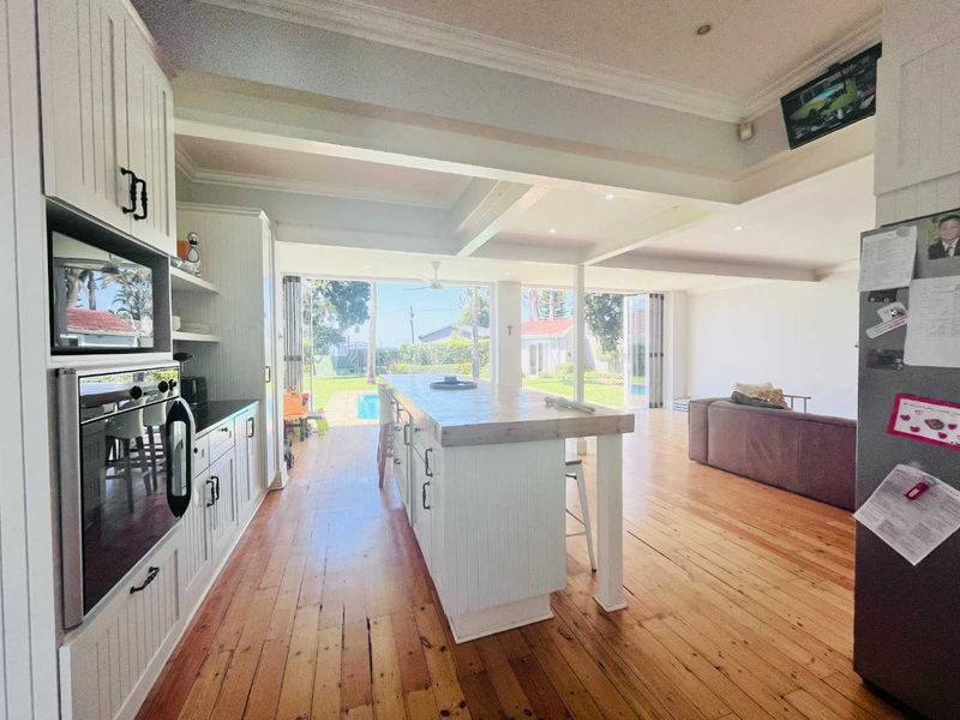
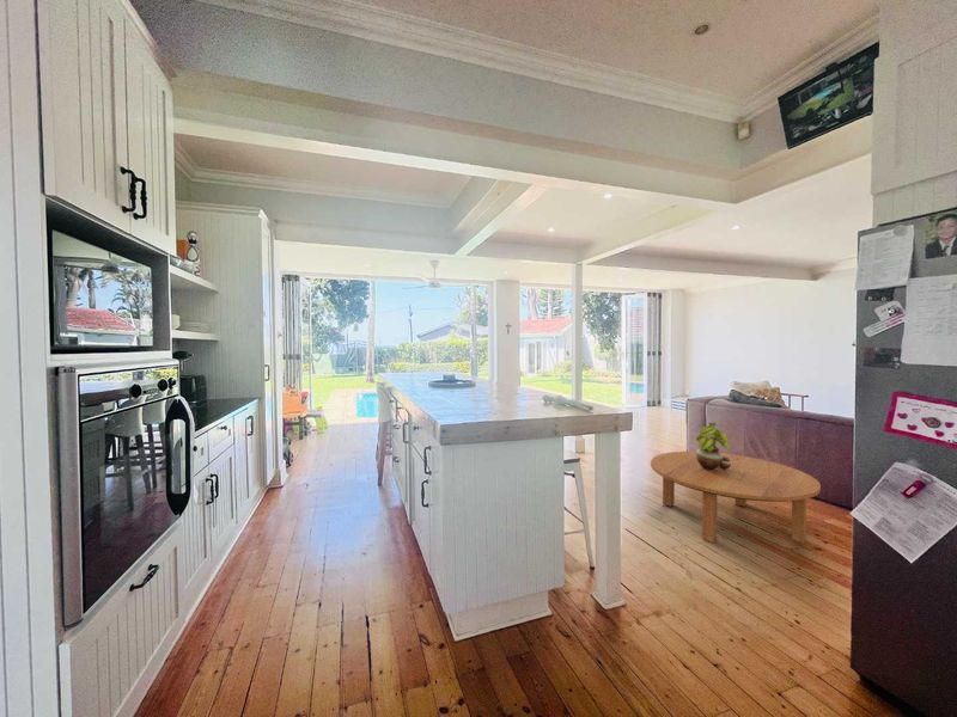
+ potted plant (713, 446)
+ coffee table (726, 495)
